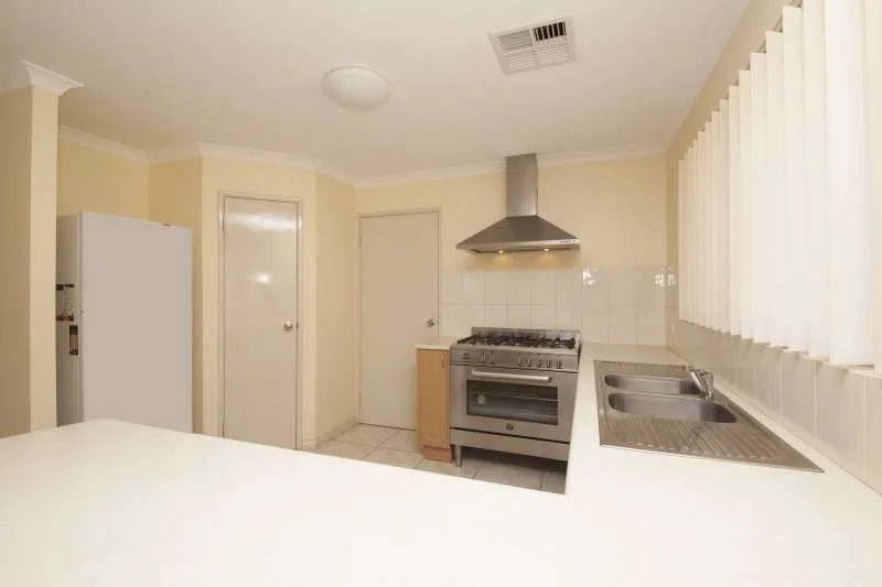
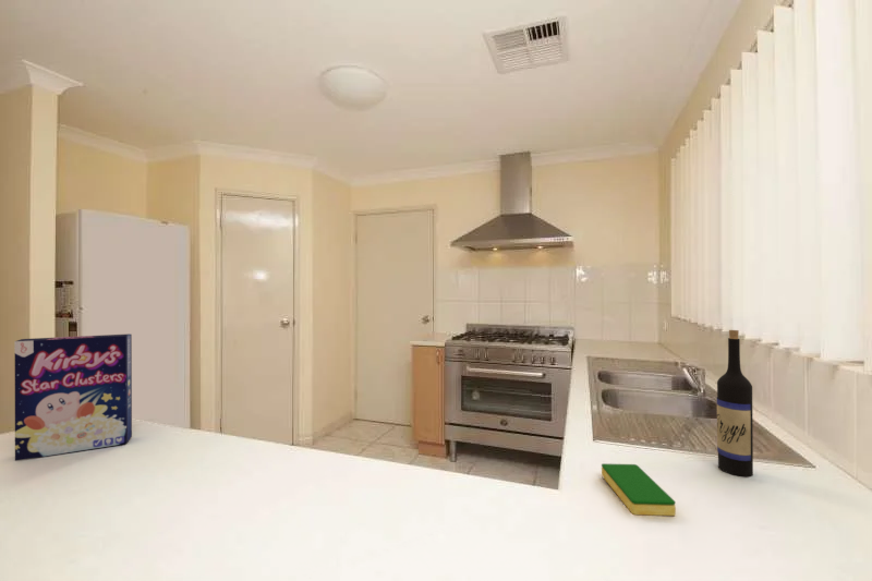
+ dish sponge (634, 486)
+ wine bottle (734, 400)
+ cereal box (77, 391)
